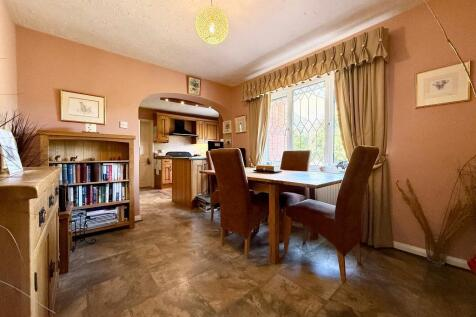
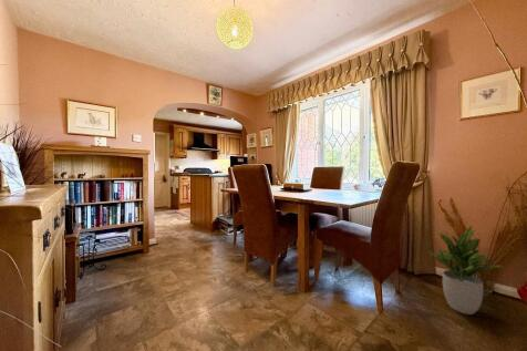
+ potted plant (459, 266)
